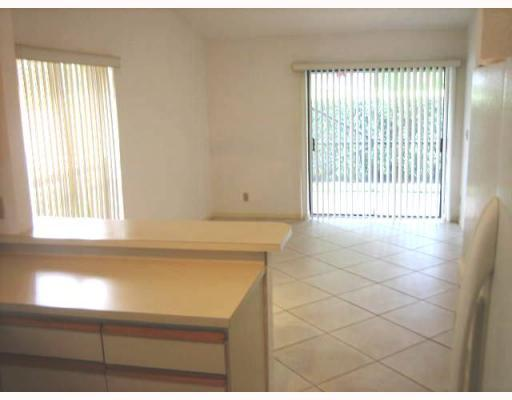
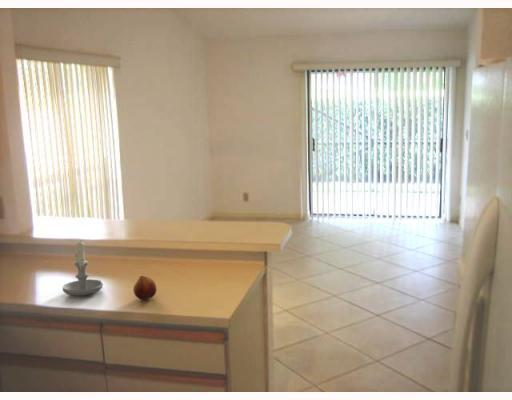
+ candle (81, 266)
+ fruit (144, 287)
